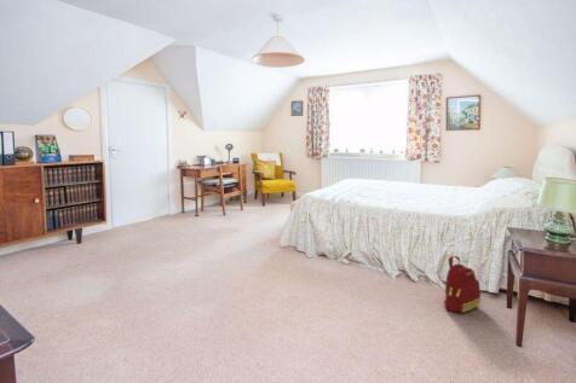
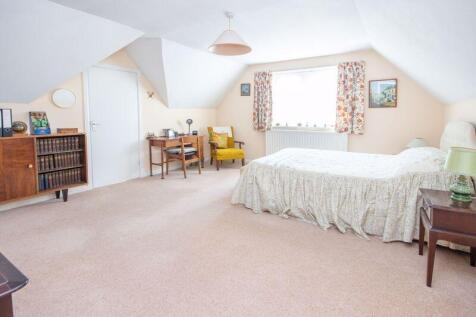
- backpack (461, 283)
